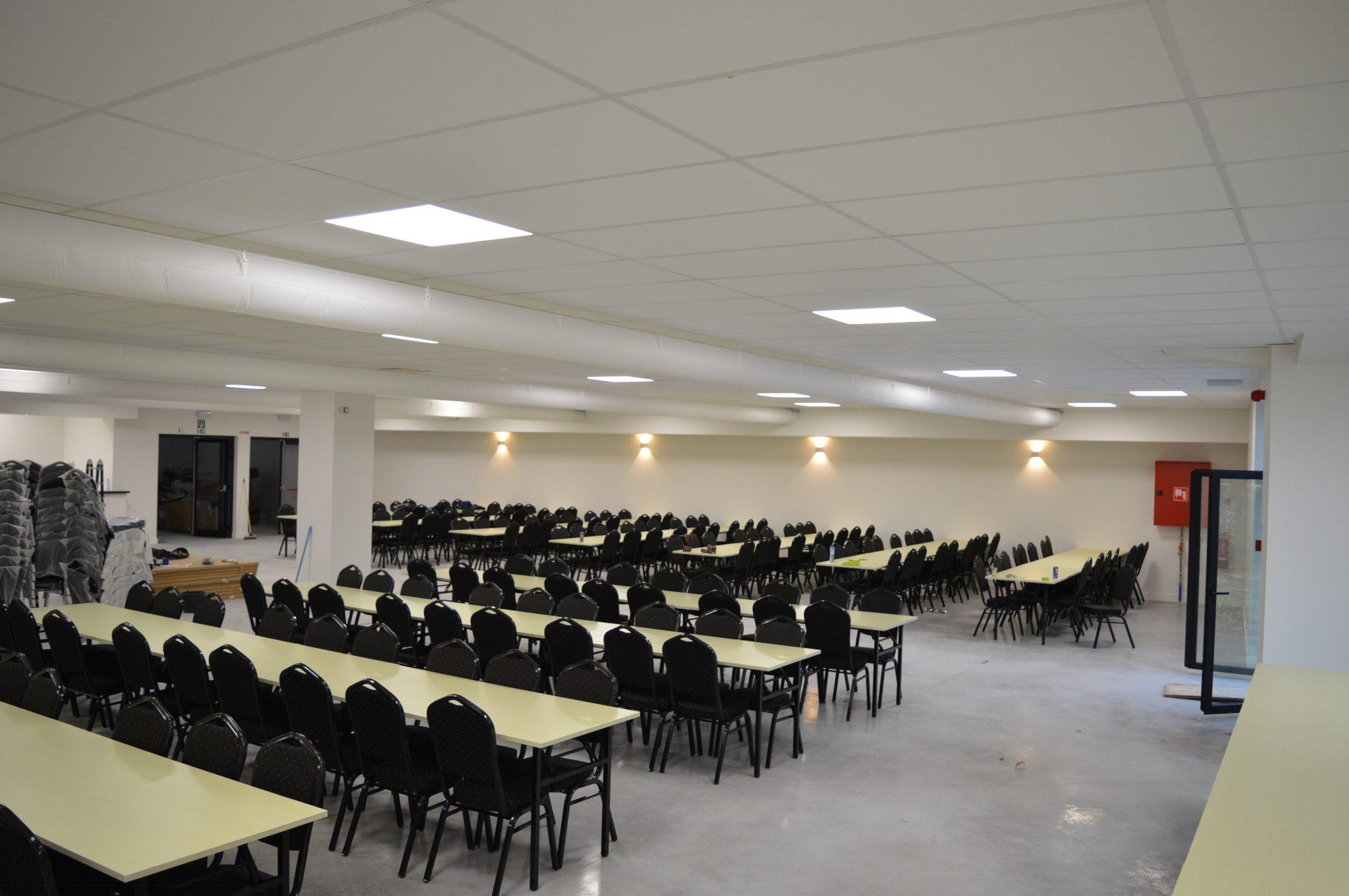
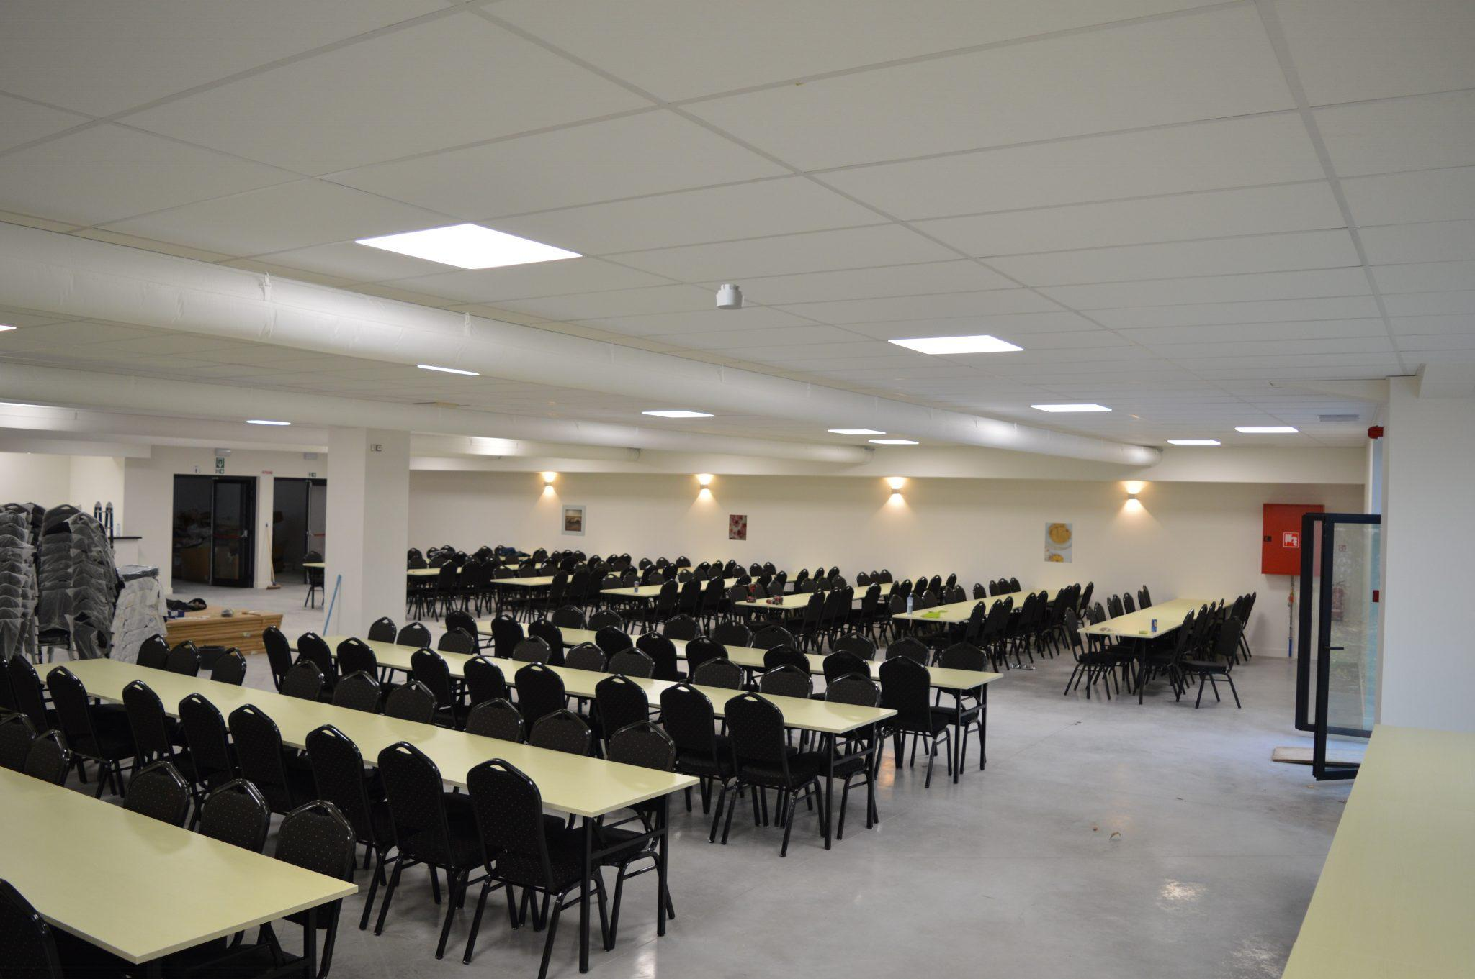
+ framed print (573, 520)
+ smoke detector (729, 296)
+ wall art (737, 528)
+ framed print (1058, 542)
